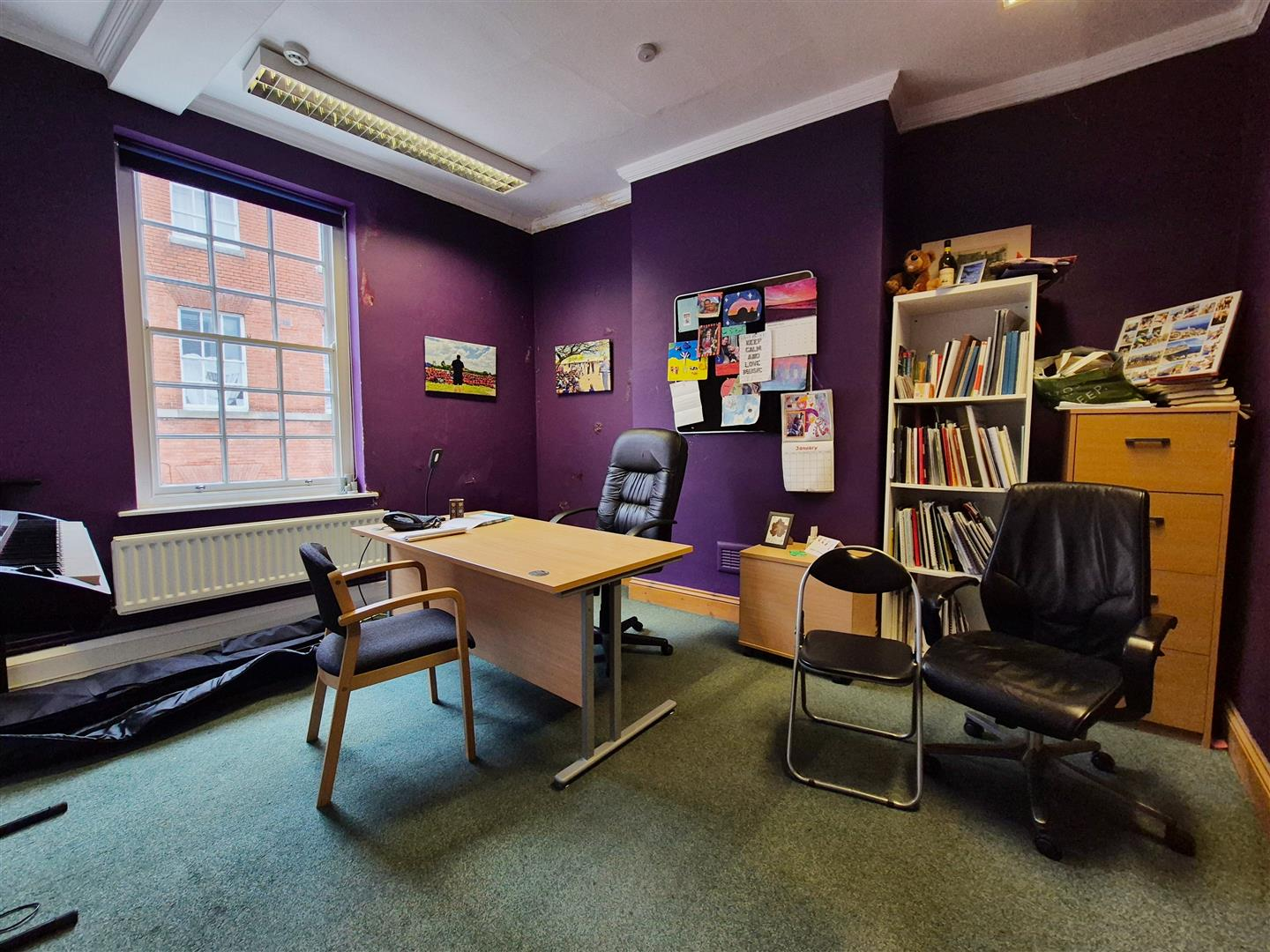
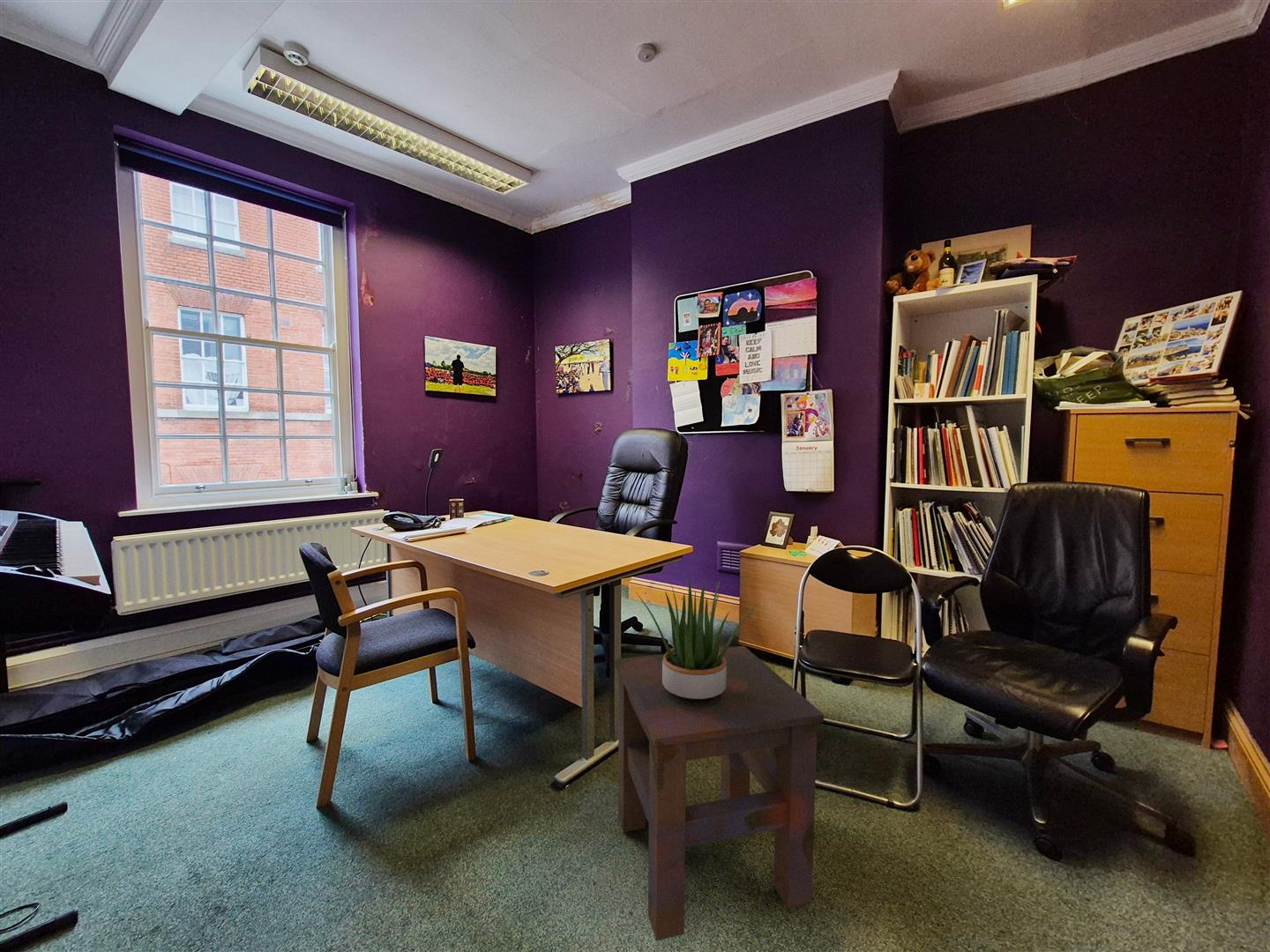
+ side table (706, 757)
+ potted plant (694, 636)
